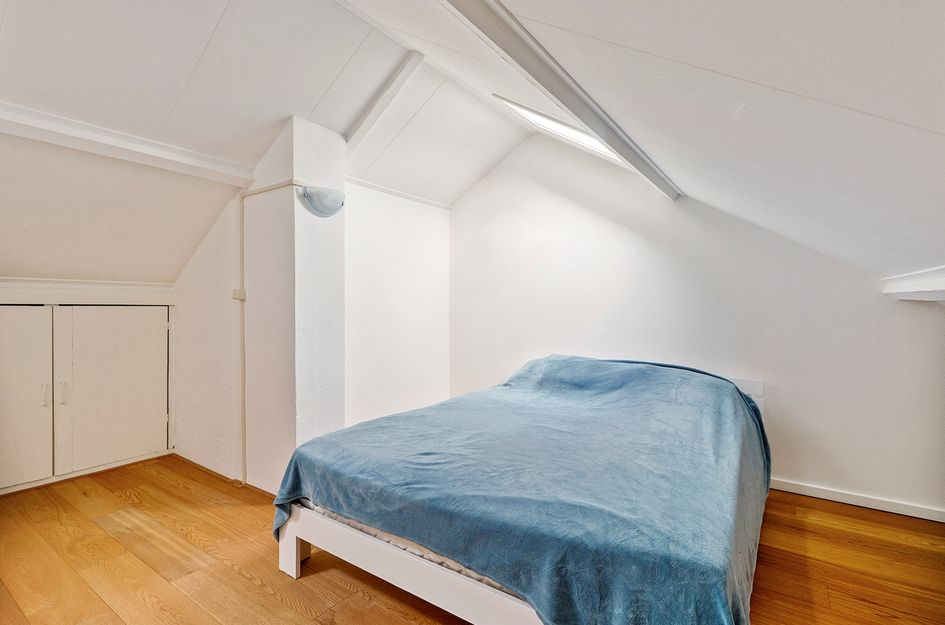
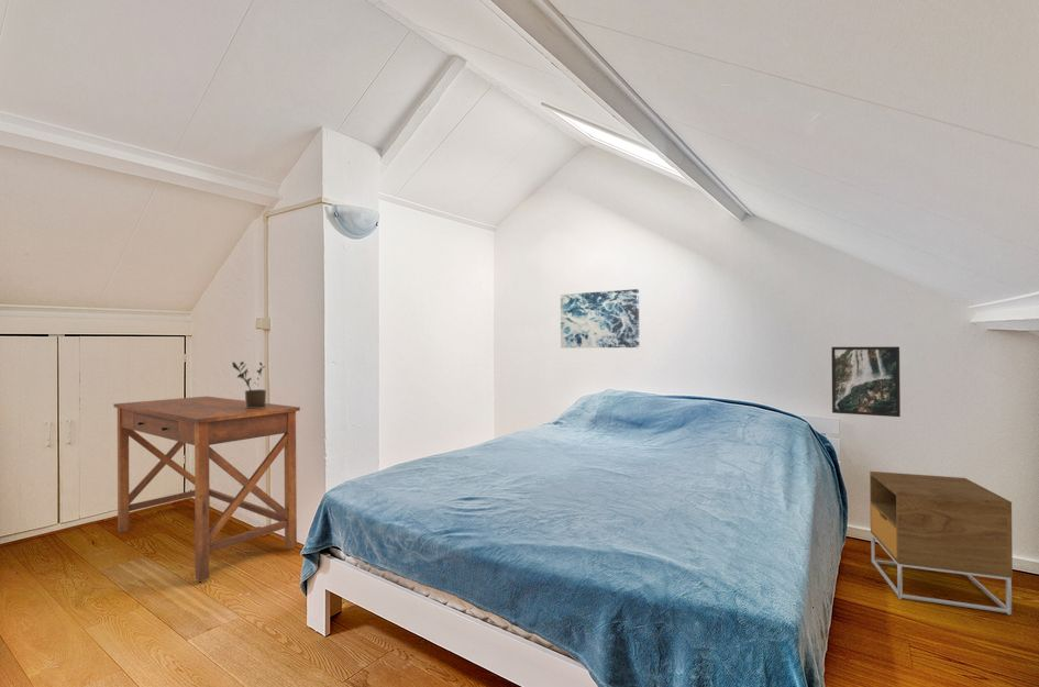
+ wall art (598, 320)
+ nightstand (933, 535)
+ potted plant (254, 383)
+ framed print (864, 380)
+ desk (202, 472)
